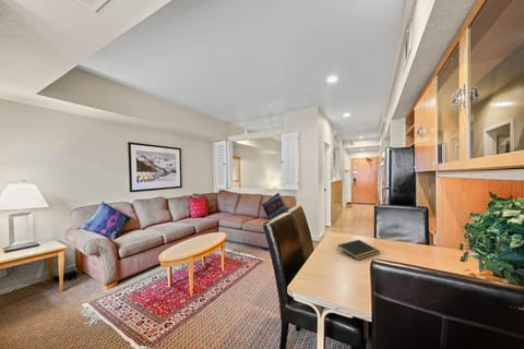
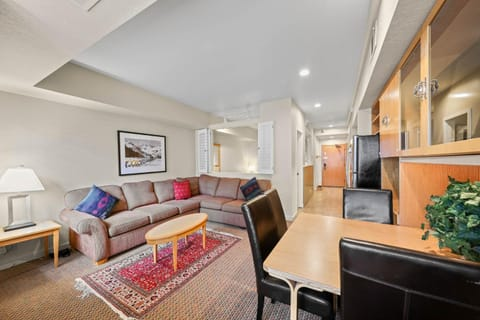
- notepad (358, 249)
